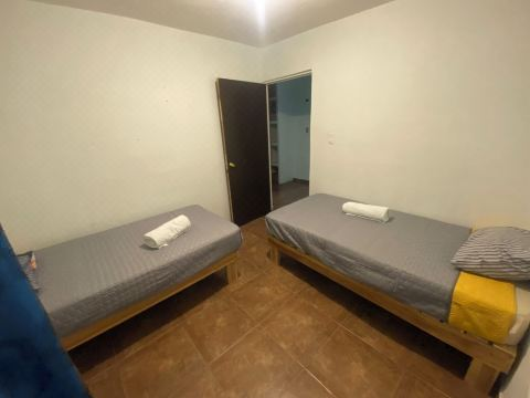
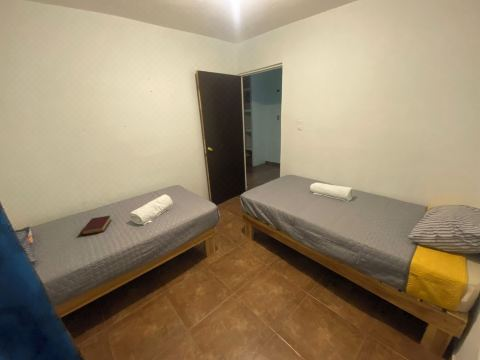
+ book (97, 224)
